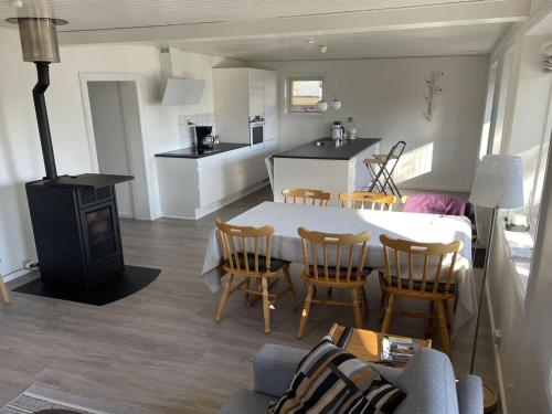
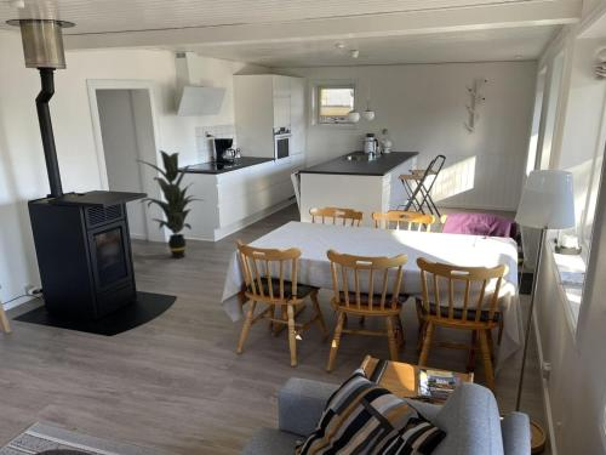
+ indoor plant (168, 204)
